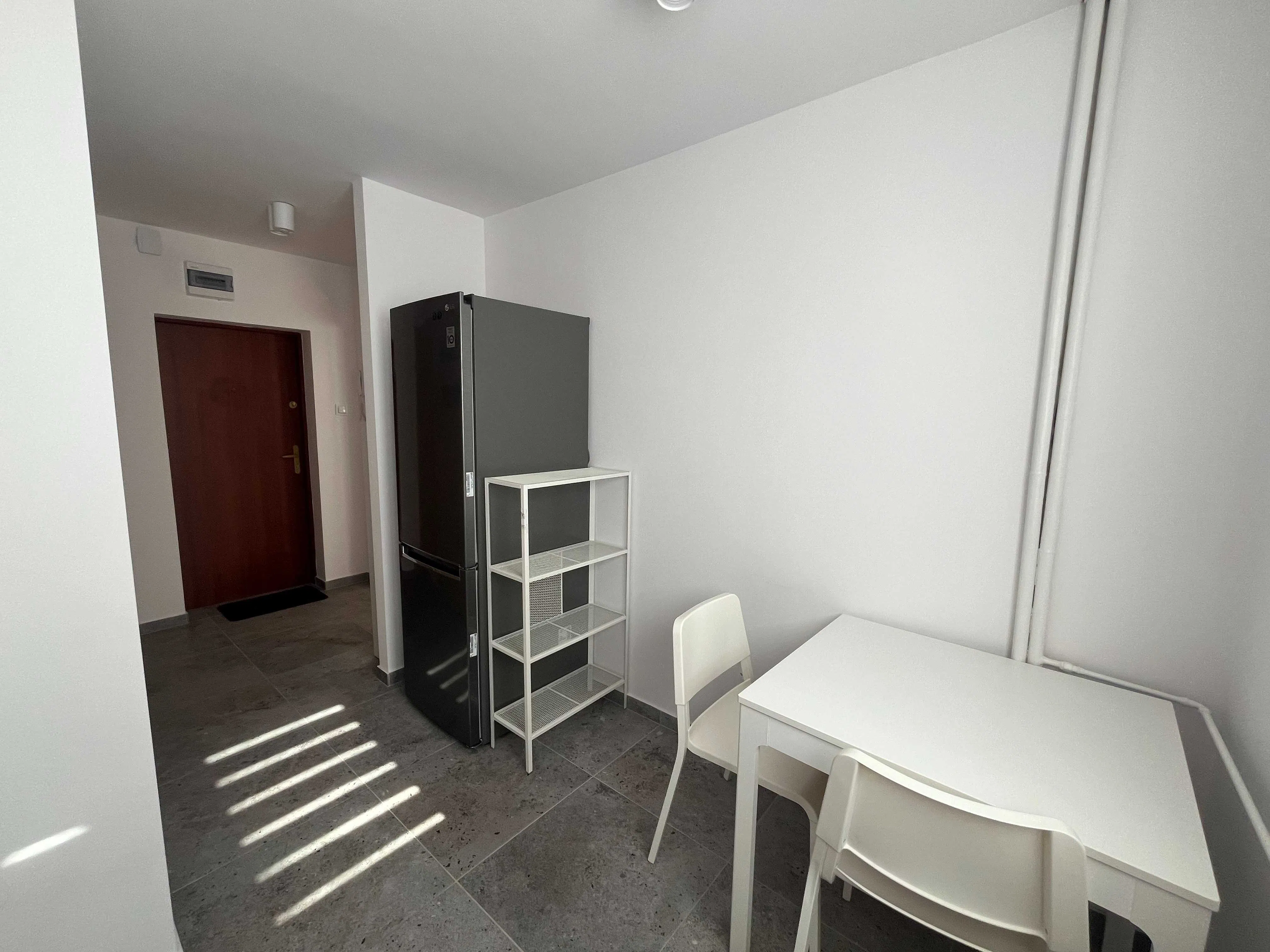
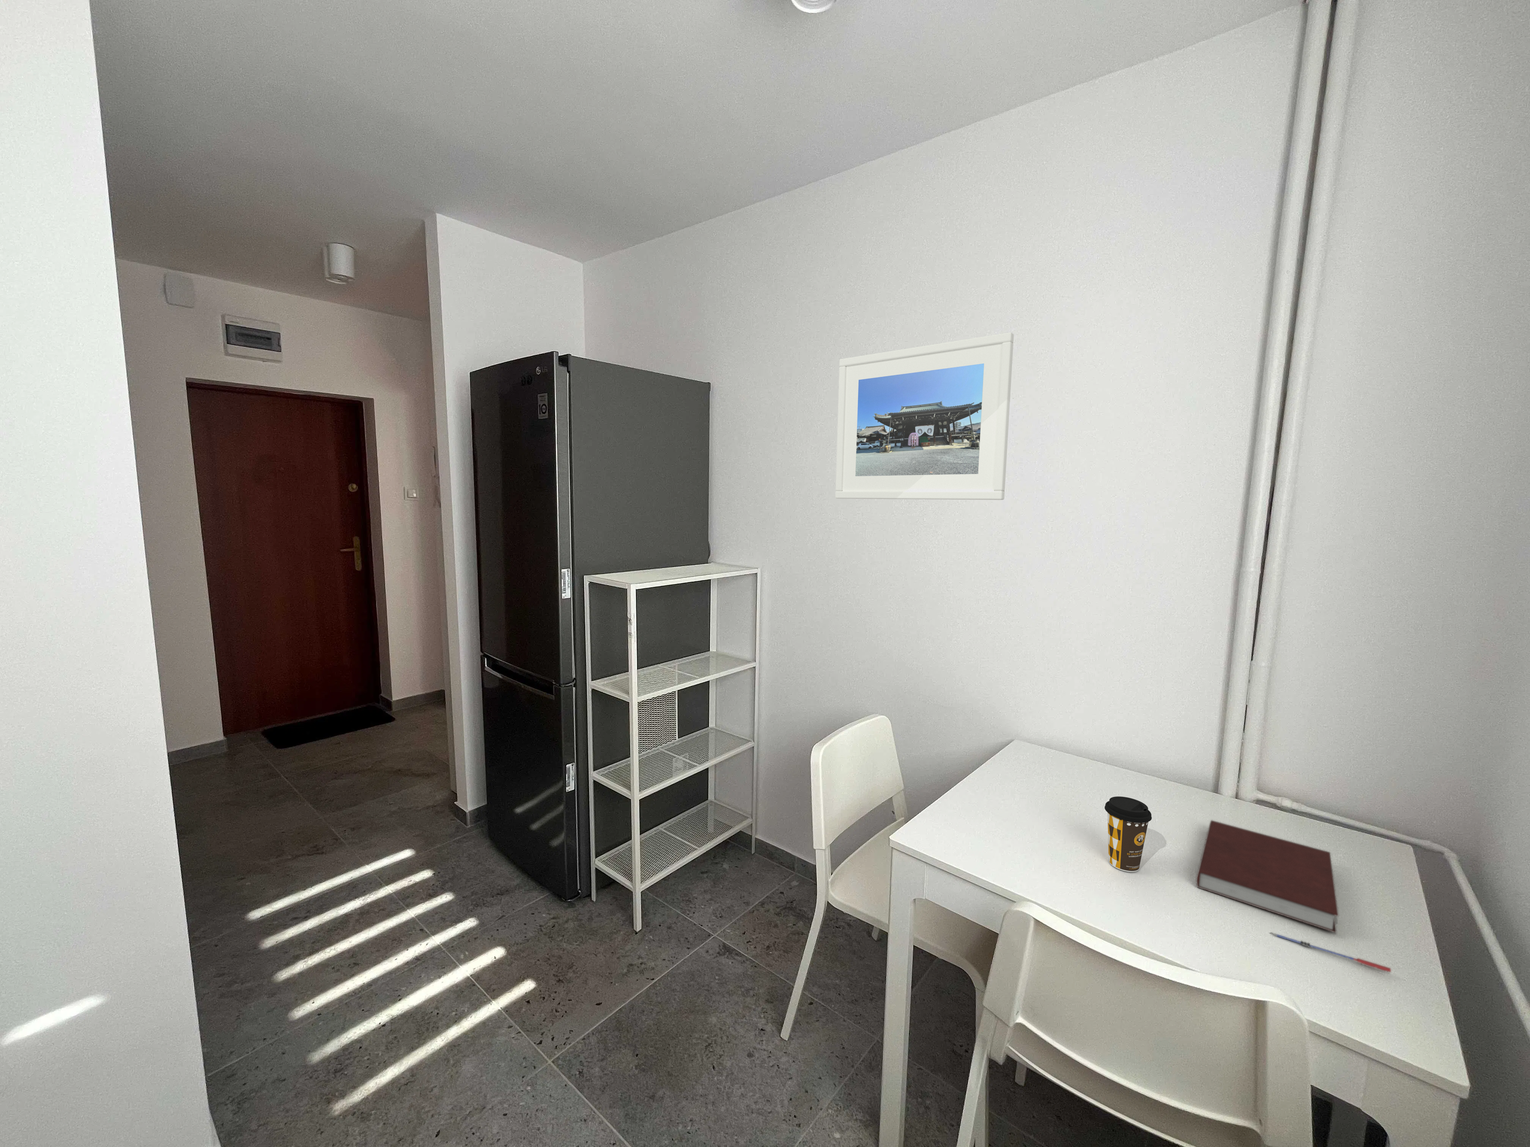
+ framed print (916, 424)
+ pen (1328, 951)
+ notebook (1265, 869)
+ coffee cup (1126, 834)
